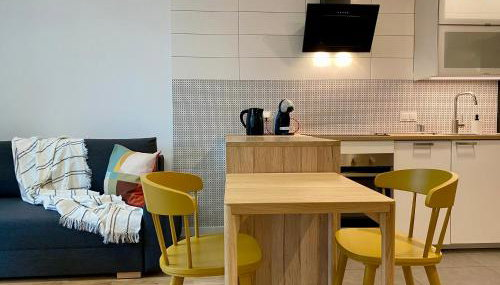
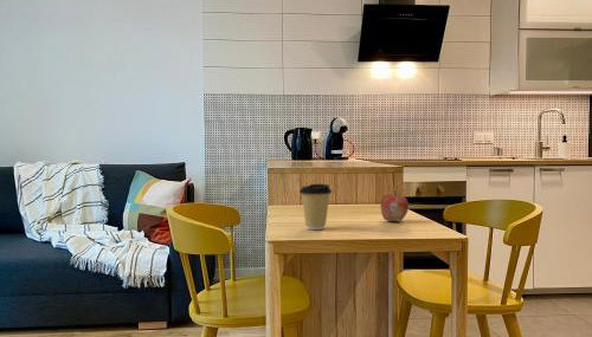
+ coffee cup (315, 206)
+ fruit (394, 206)
